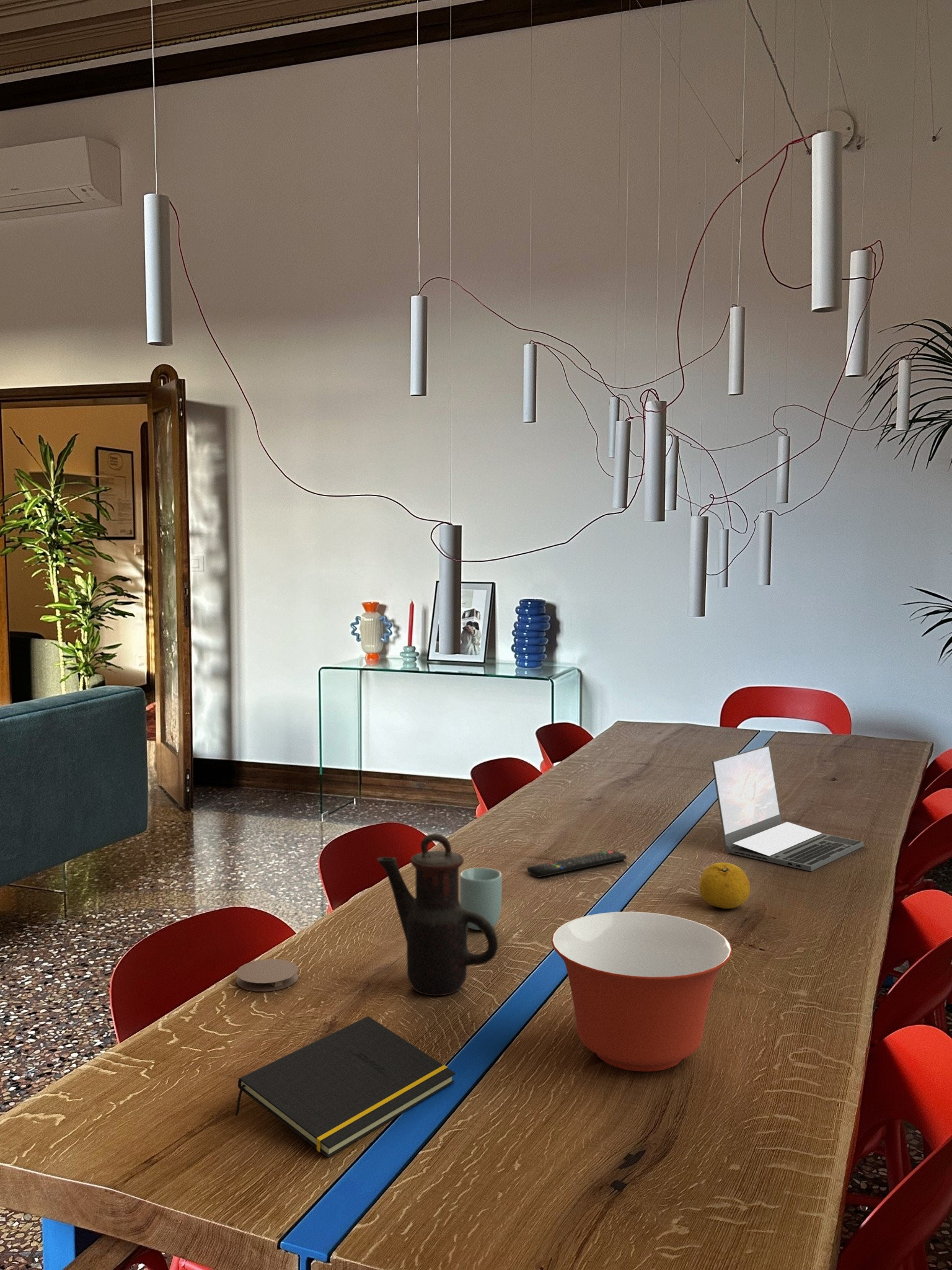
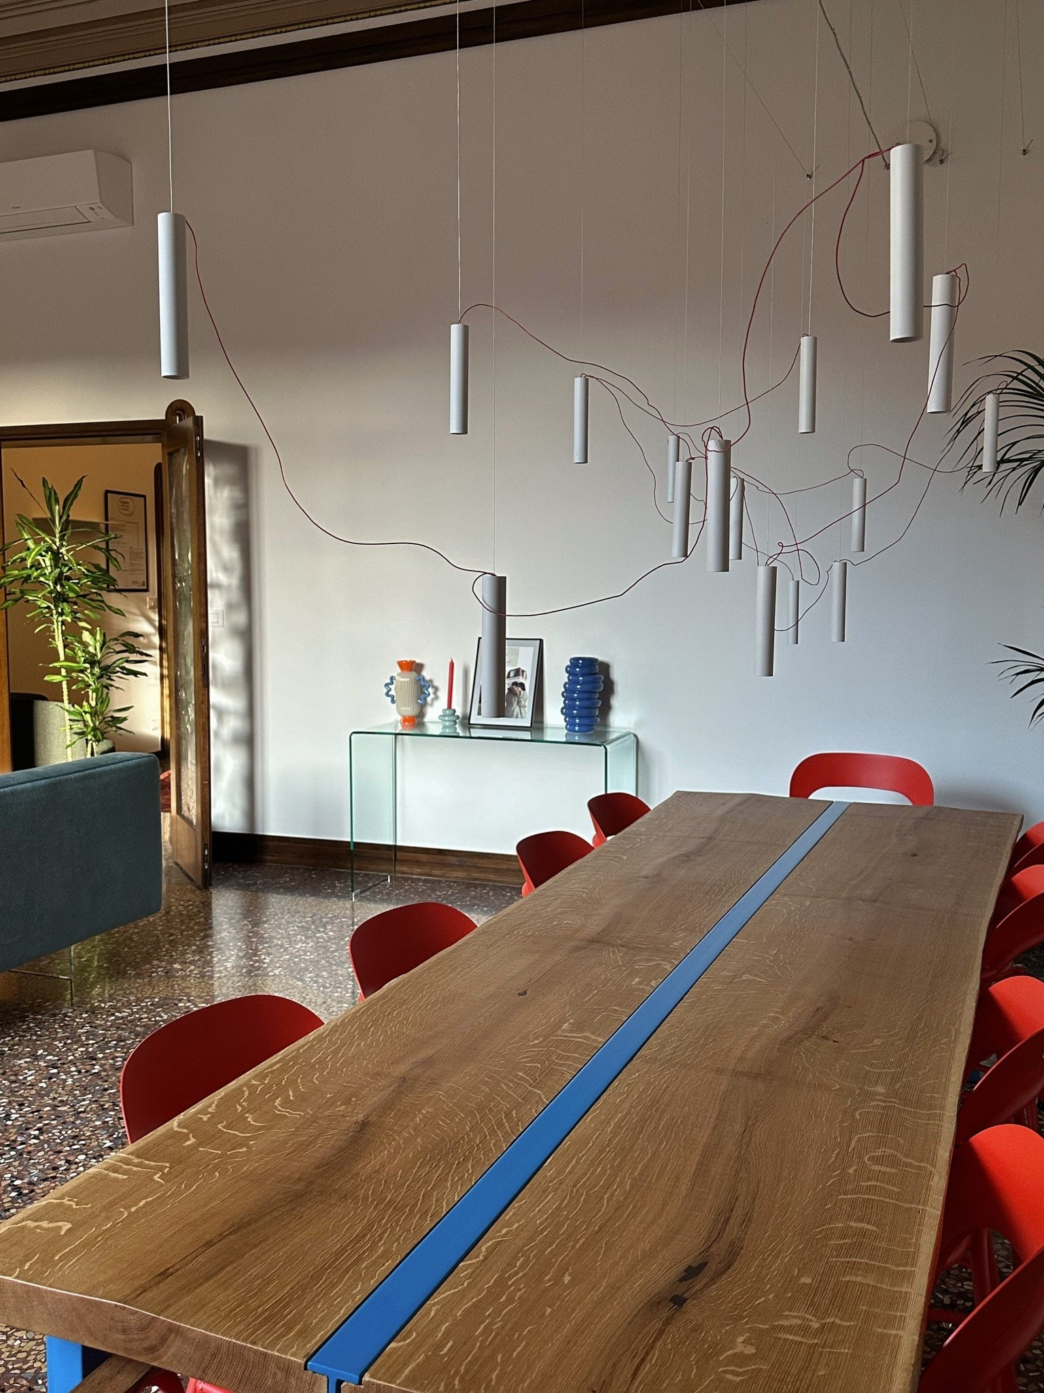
- fruit (725, 884)
- coaster (267, 974)
- mixing bowl (640, 996)
- remote control (578, 864)
- cup (480, 900)
- laptop (779, 807)
- notepad (350, 1080)
- teapot (436, 910)
